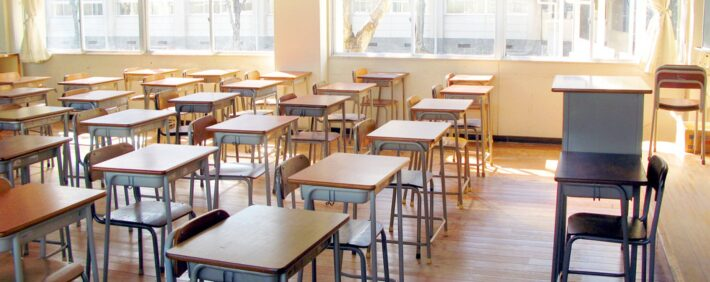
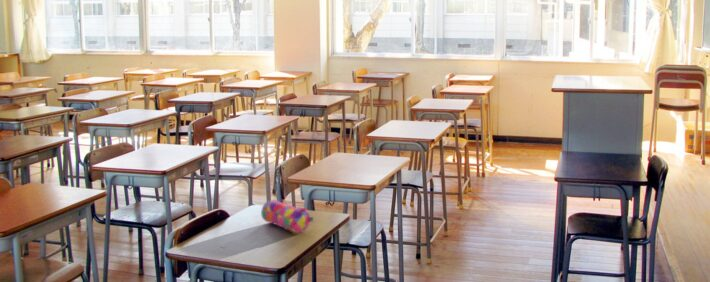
+ pencil case (286, 215)
